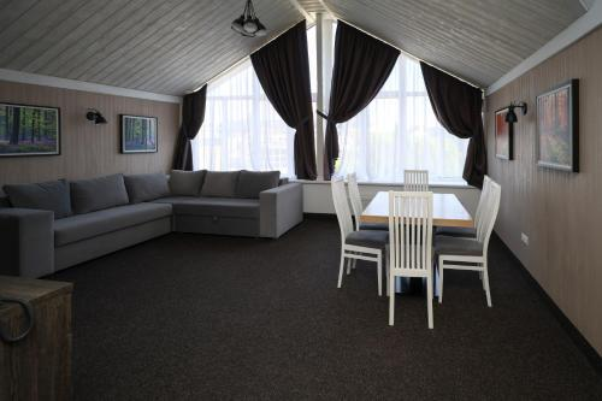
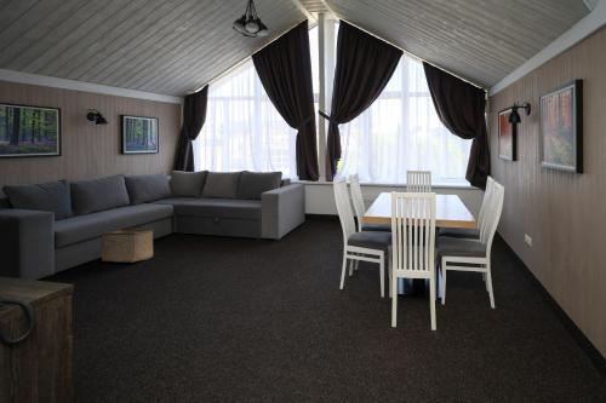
+ storage bin (127, 244)
